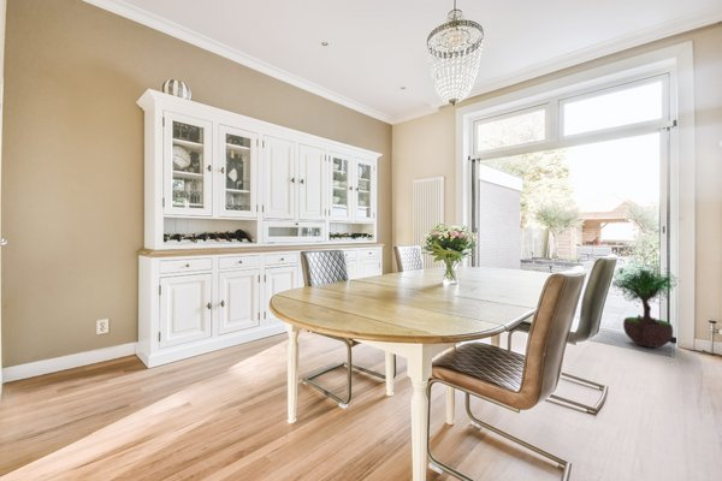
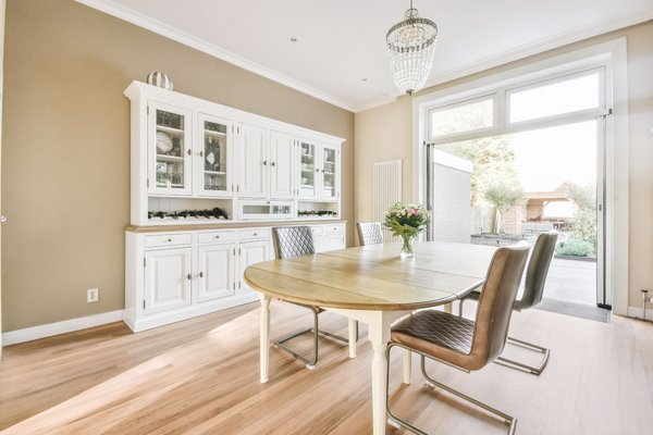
- potted tree (645, 304)
